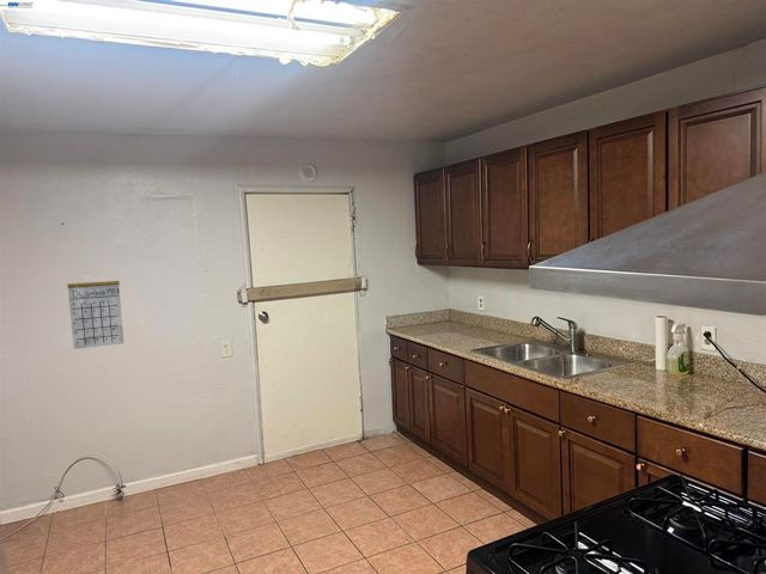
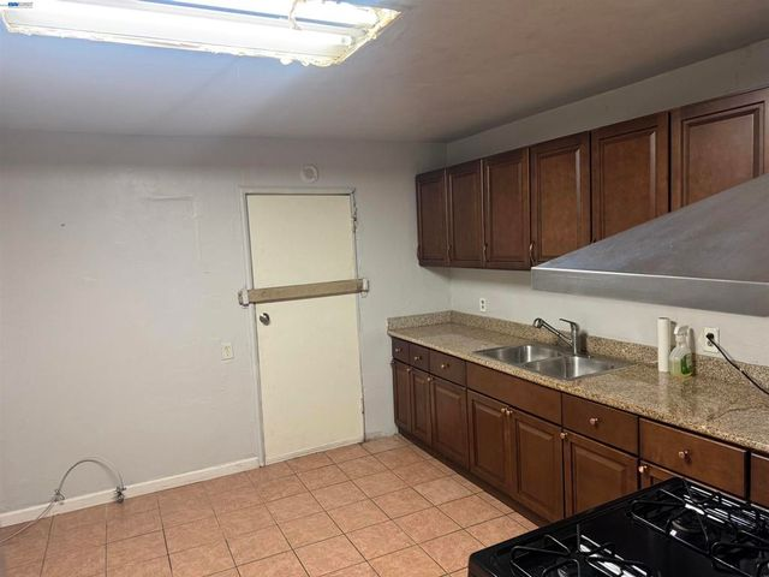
- calendar (96, 306)
